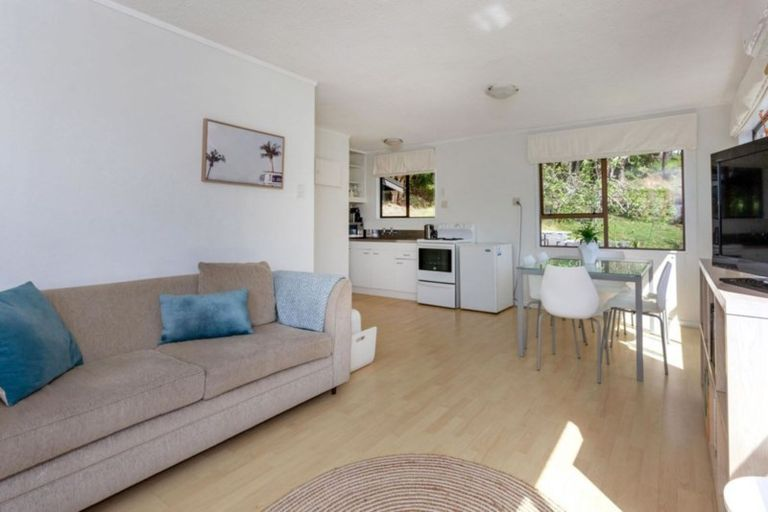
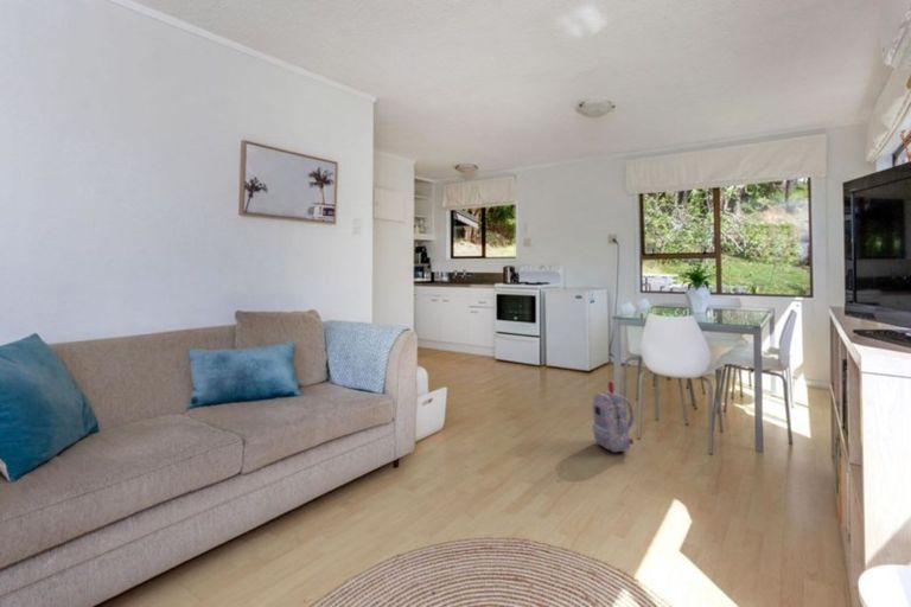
+ backpack (613, 414)
